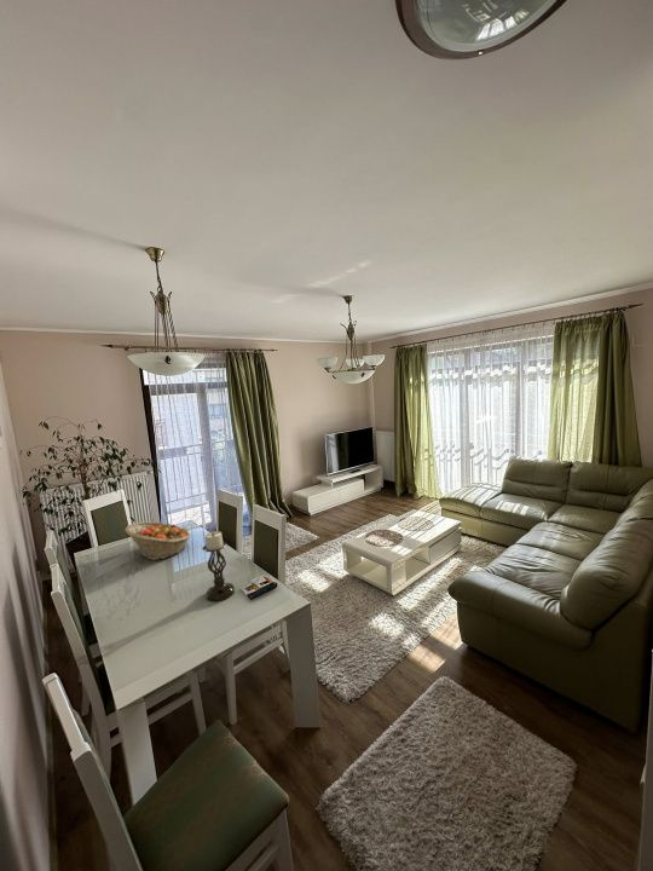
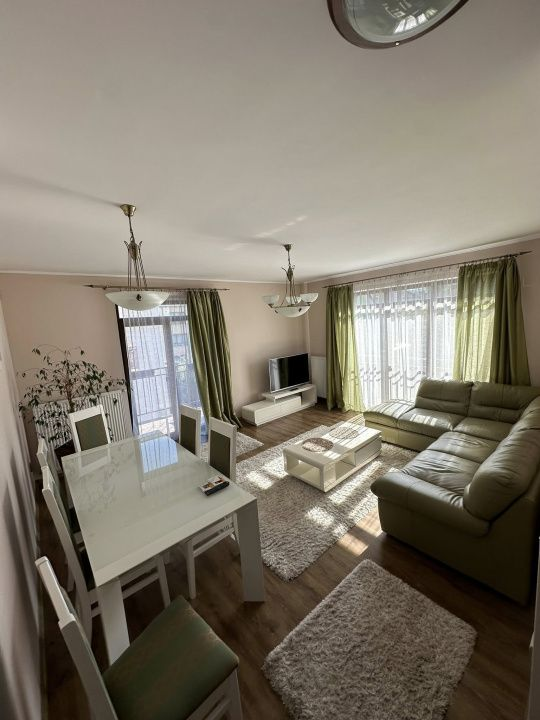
- fruit basket (158, 536)
- candle holder (216, 563)
